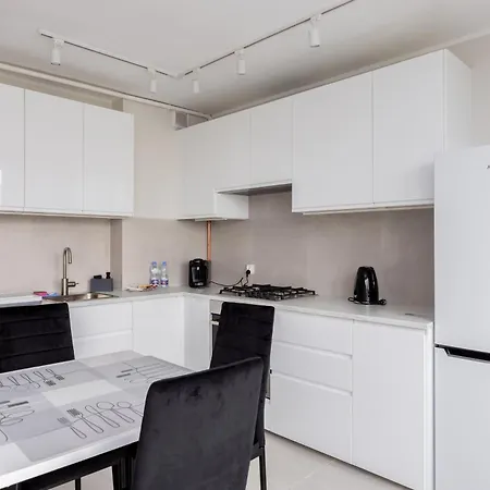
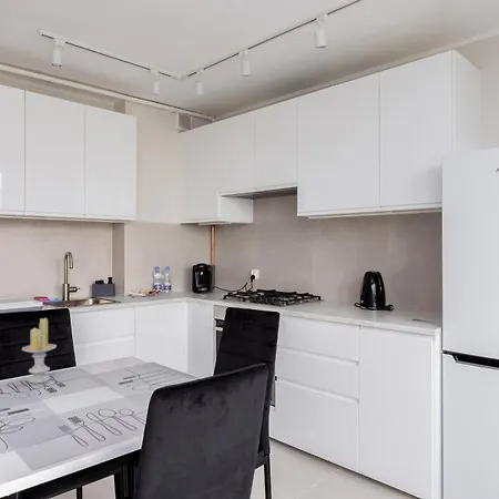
+ candle (39, 349)
